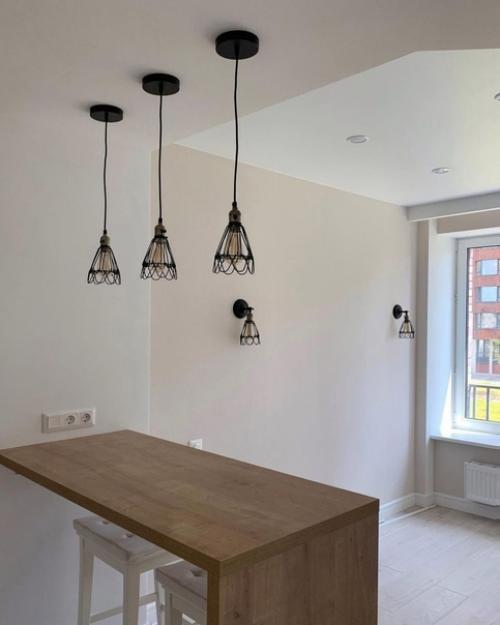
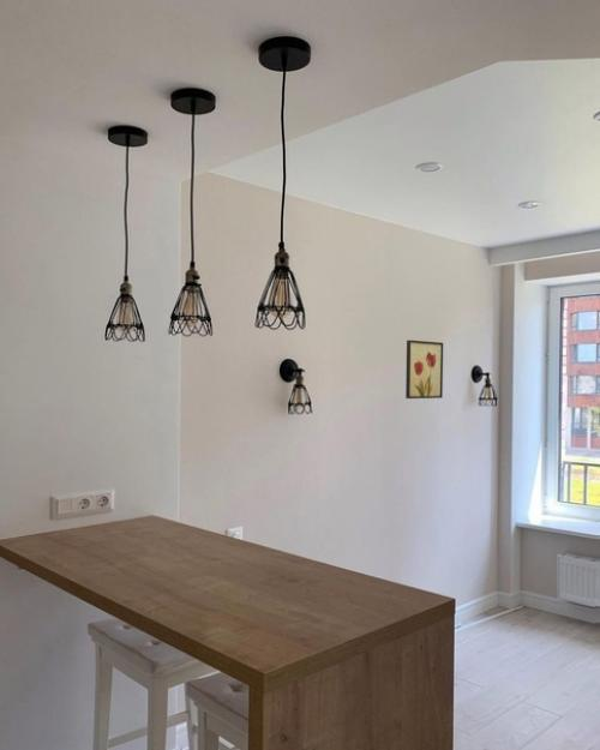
+ wall art (424, 370)
